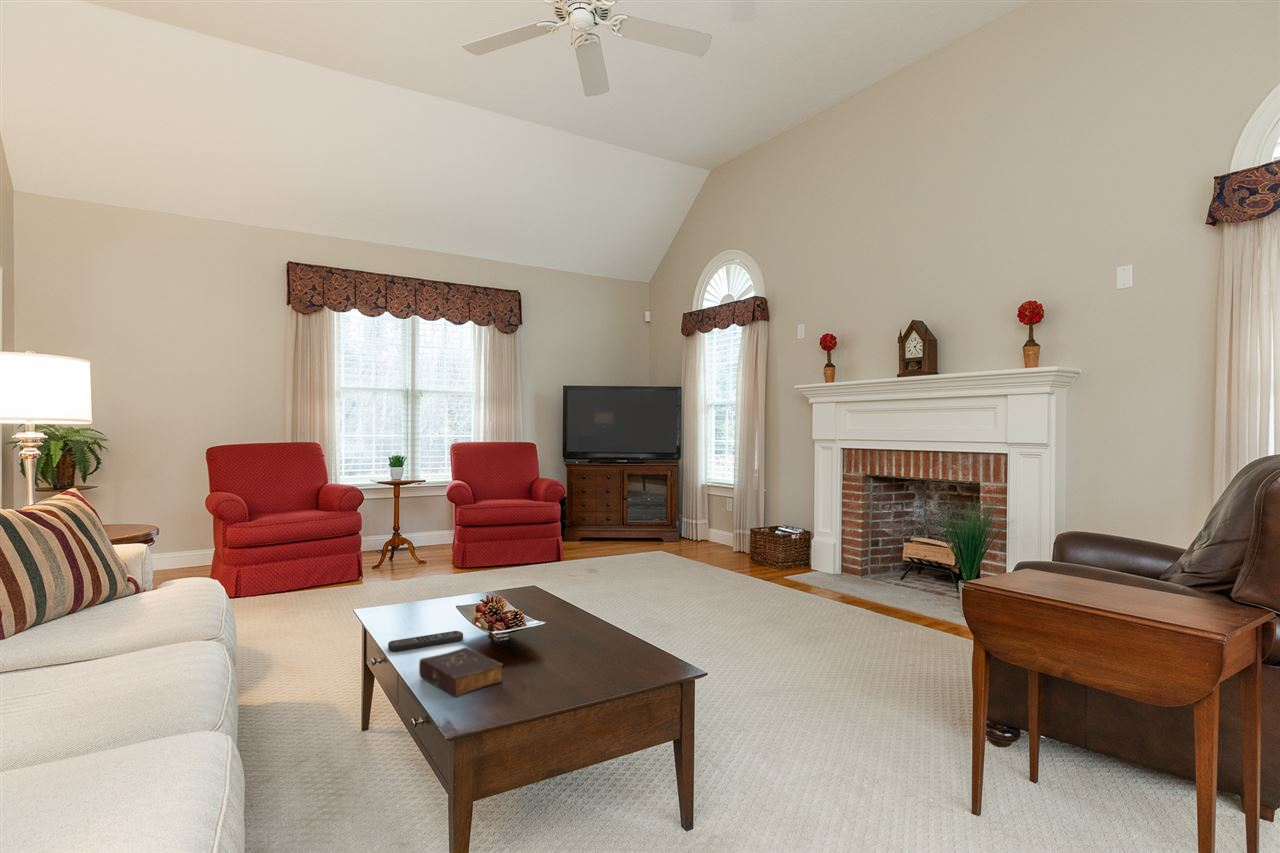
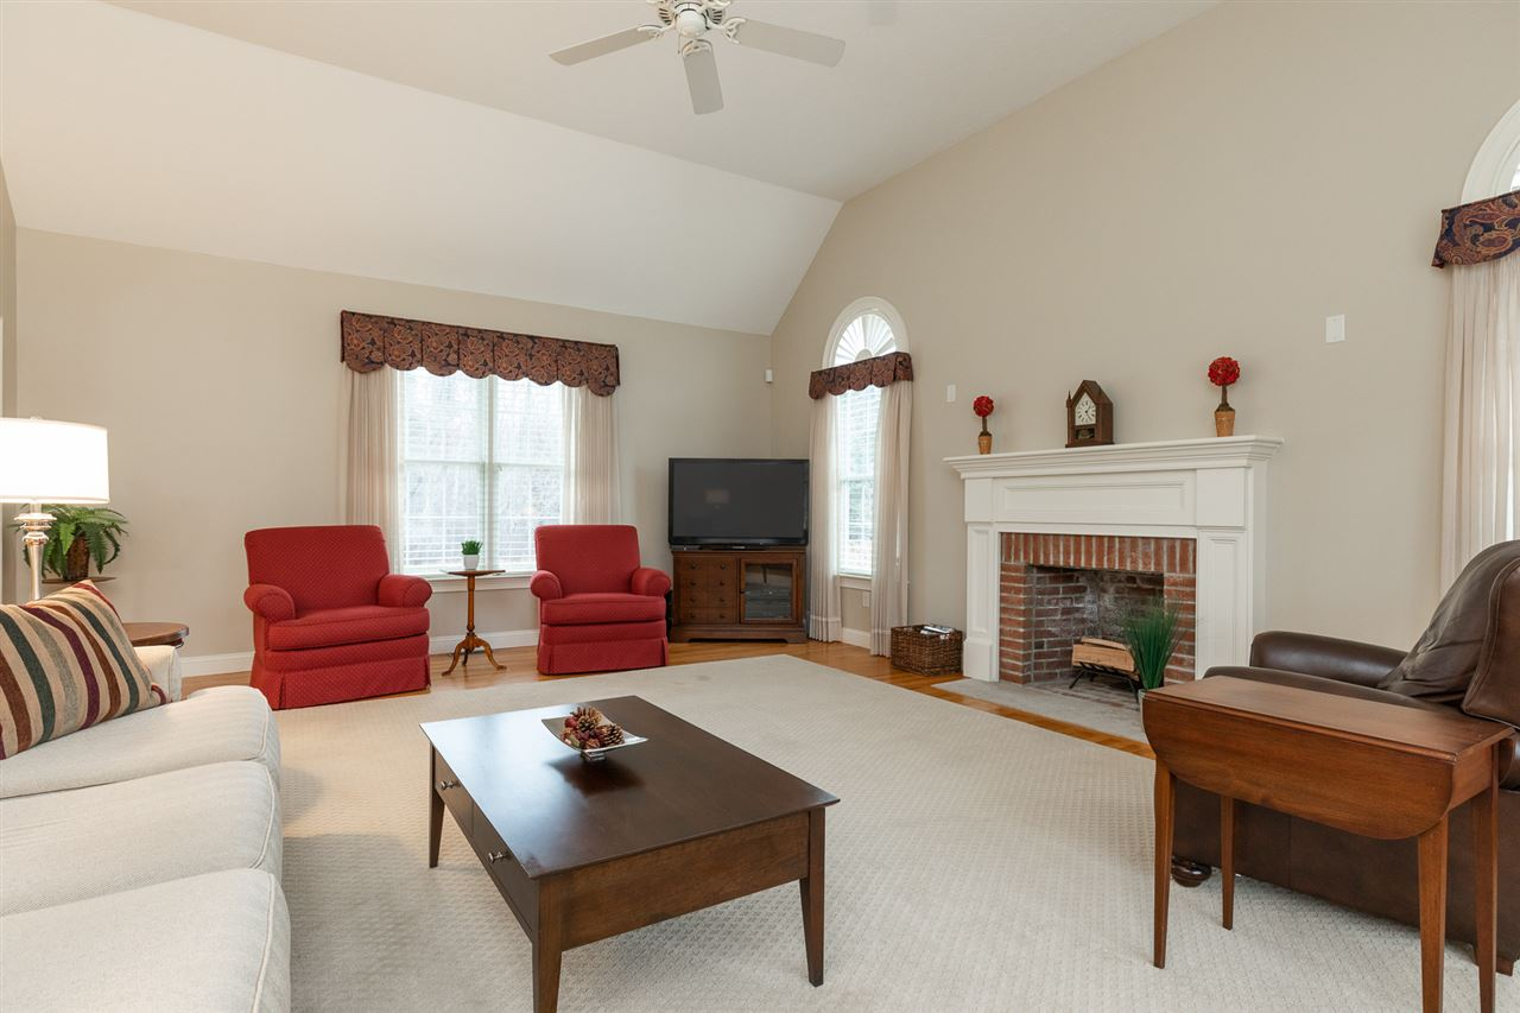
- remote control (426, 640)
- book (460, 670)
